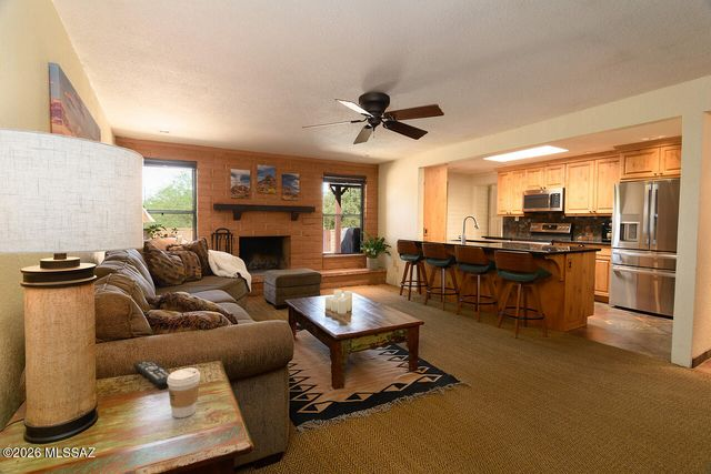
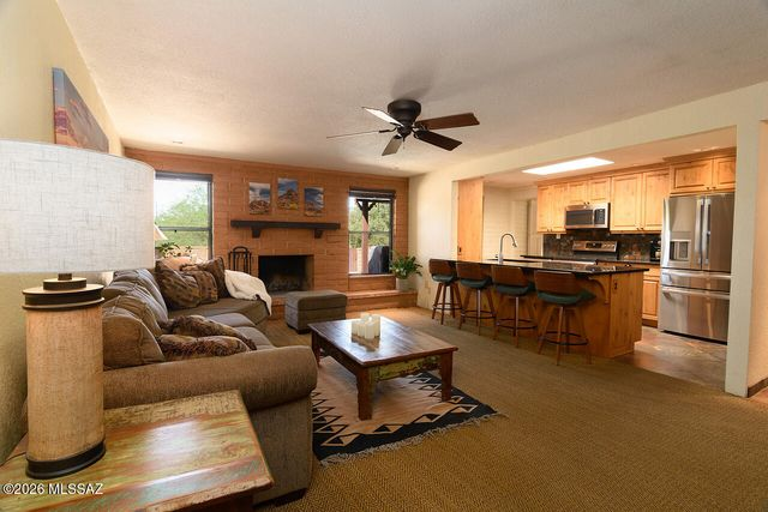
- coffee cup (183, 392)
- remote control (154, 373)
